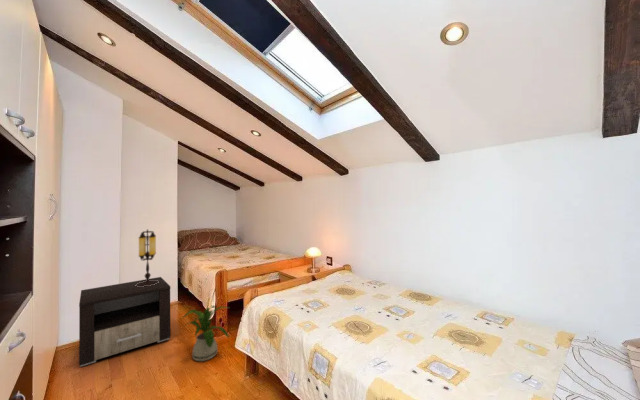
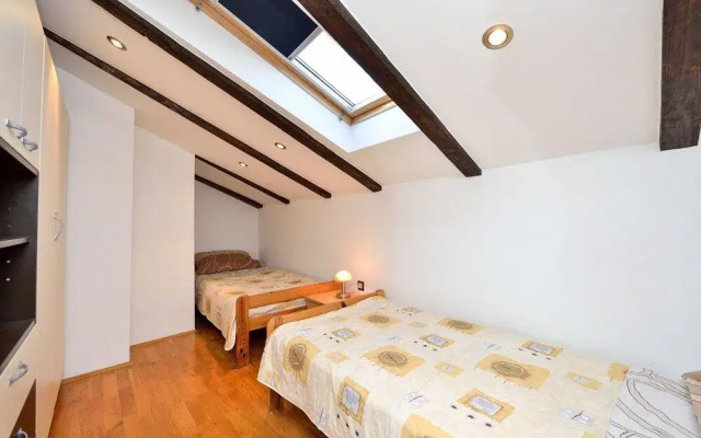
- house plant (206, 326)
- table lamp (147, 256)
- nightstand (126, 315)
